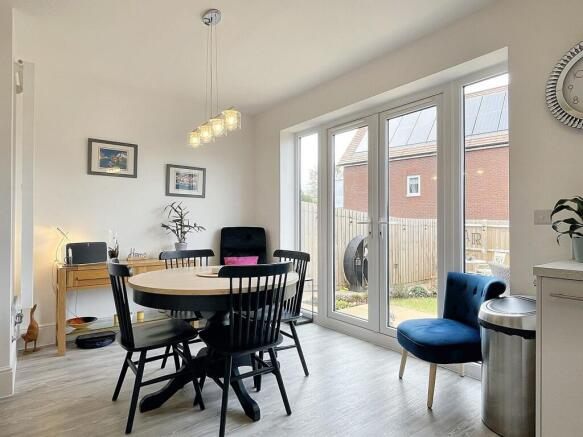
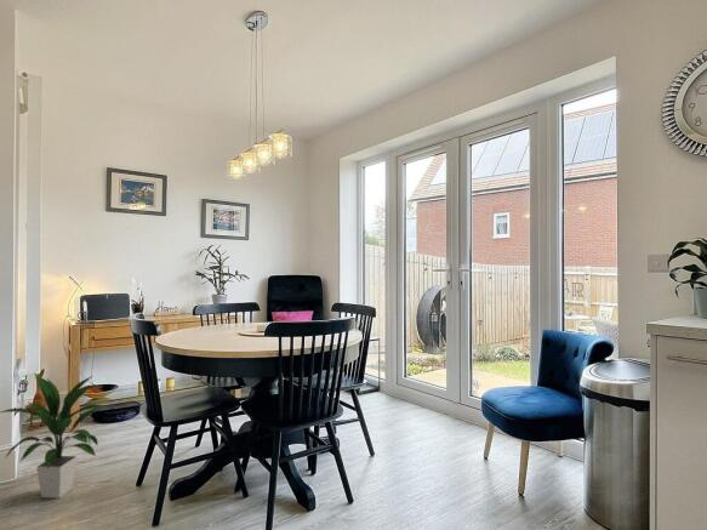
+ indoor plant (62, 432)
